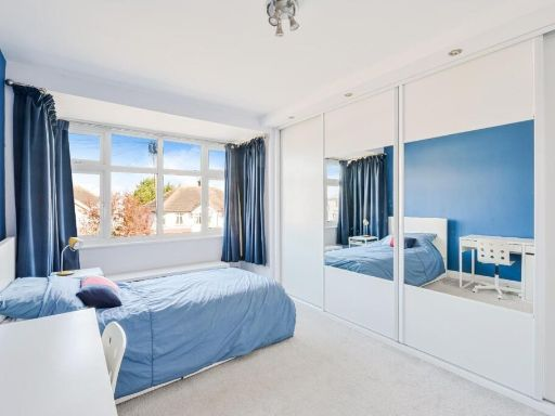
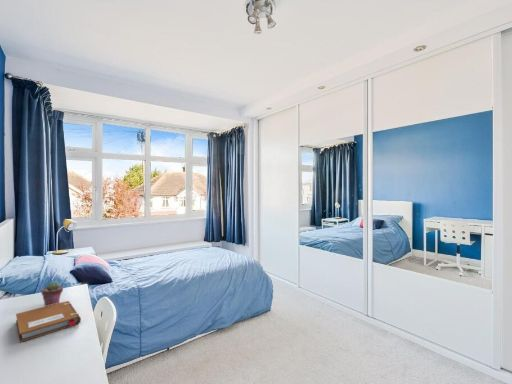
+ notebook (48, 318)
+ potted succulent (52, 292)
